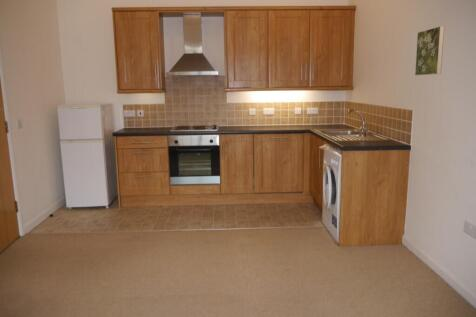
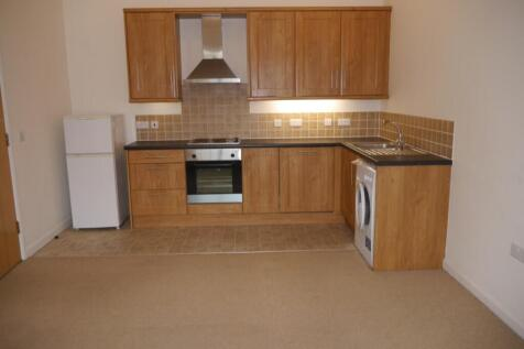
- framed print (428, 52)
